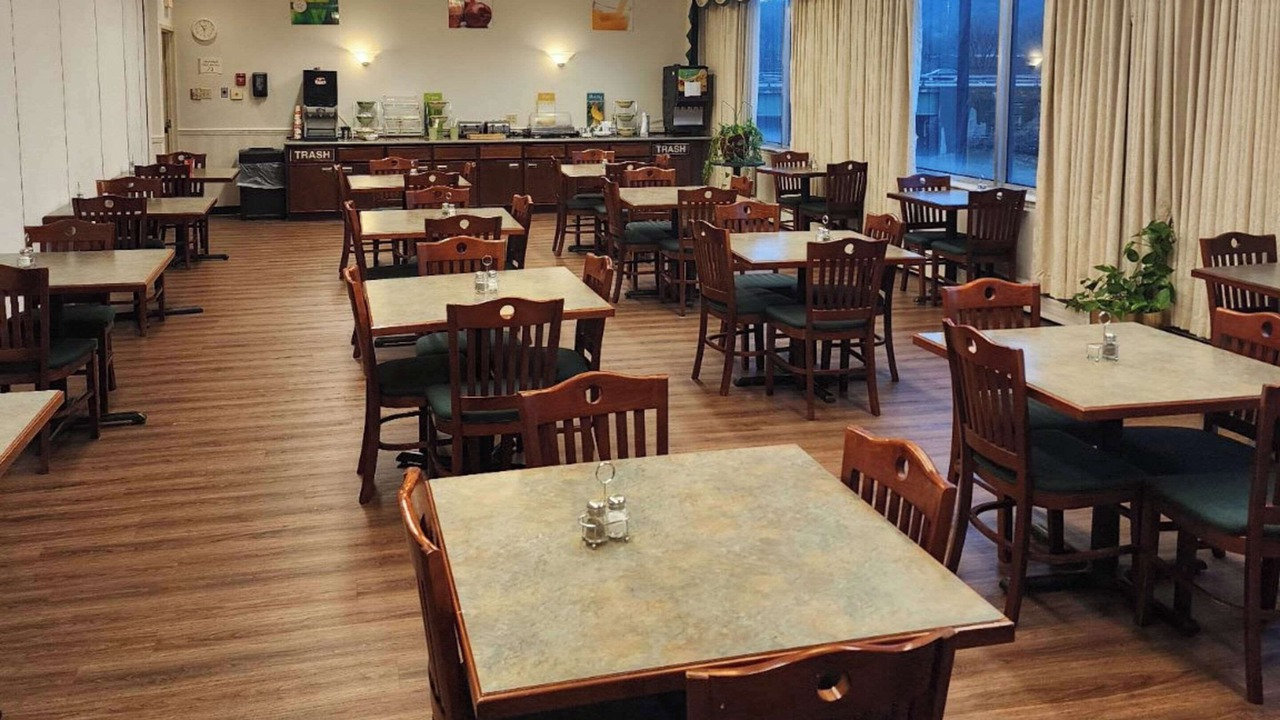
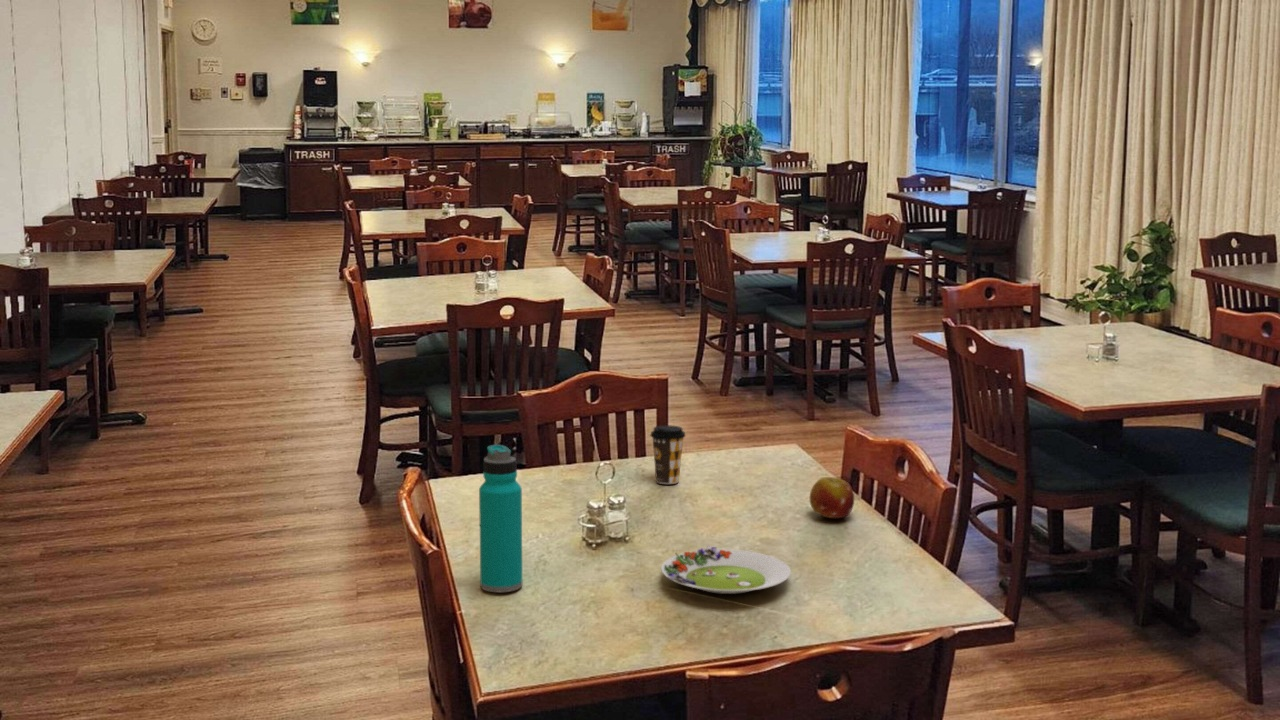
+ coffee cup (667, 454)
+ salad plate (725, 572)
+ fruit (832, 497)
+ water bottle (500, 517)
